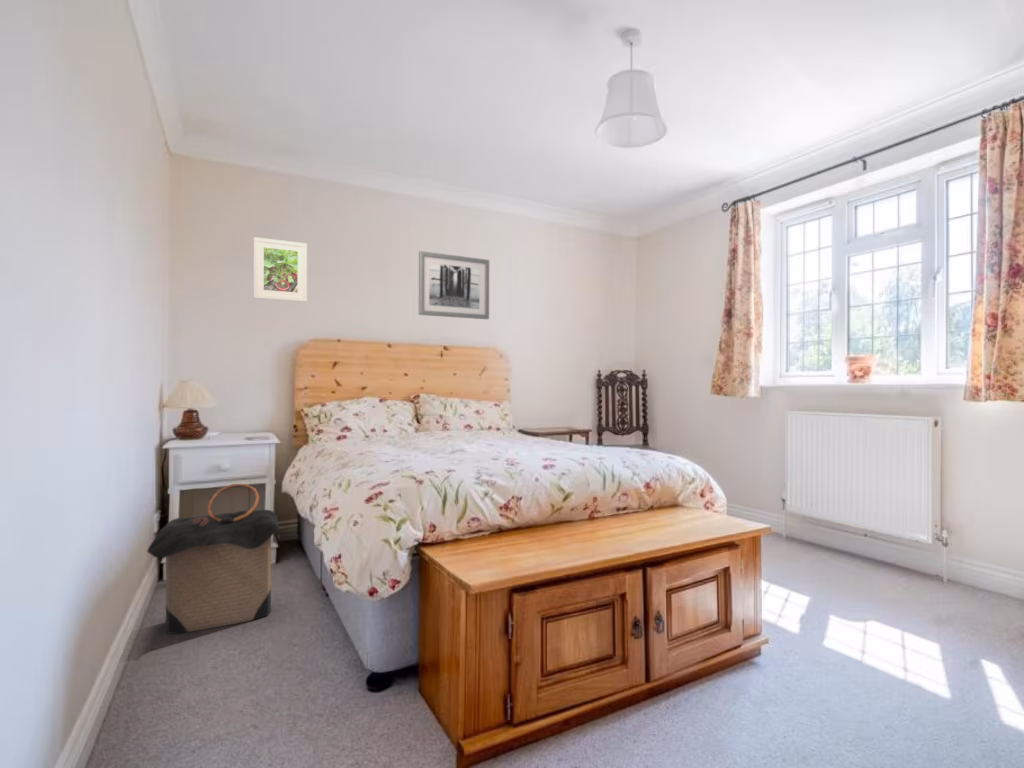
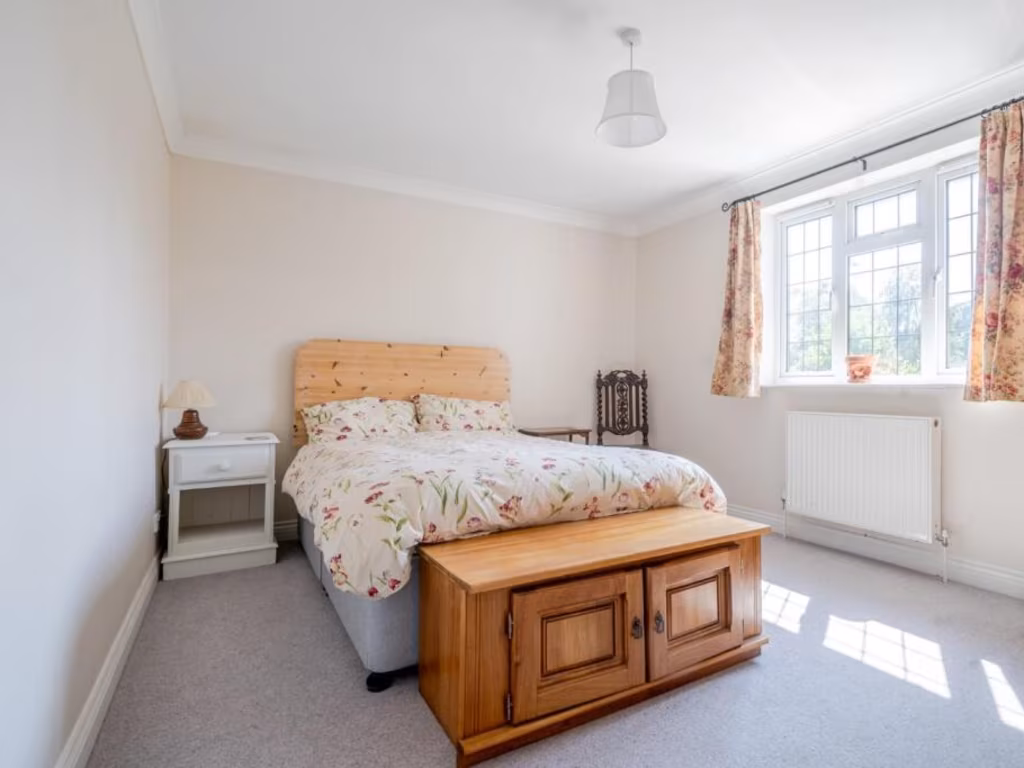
- wall art (455, 286)
- laundry hamper (218, 554)
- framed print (280, 270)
